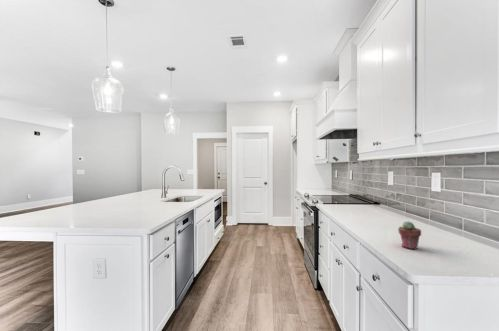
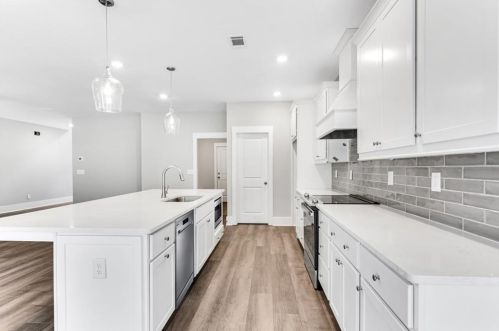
- potted succulent (409, 234)
